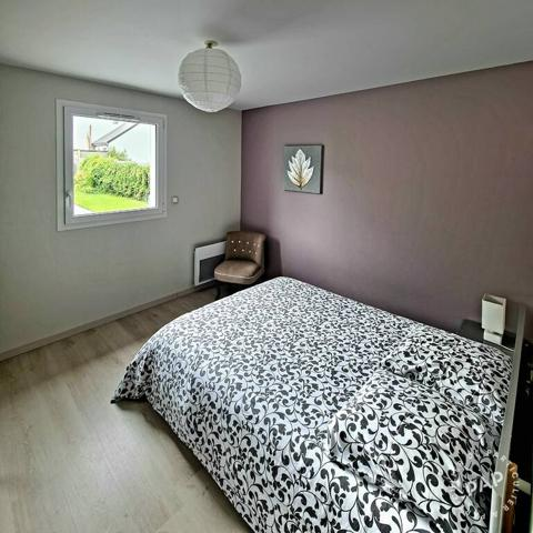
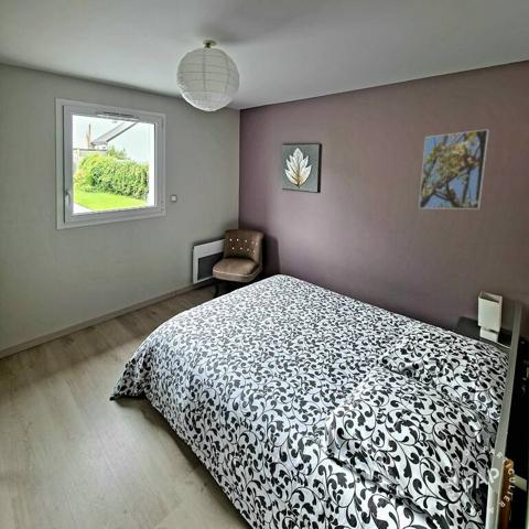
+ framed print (451, 171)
